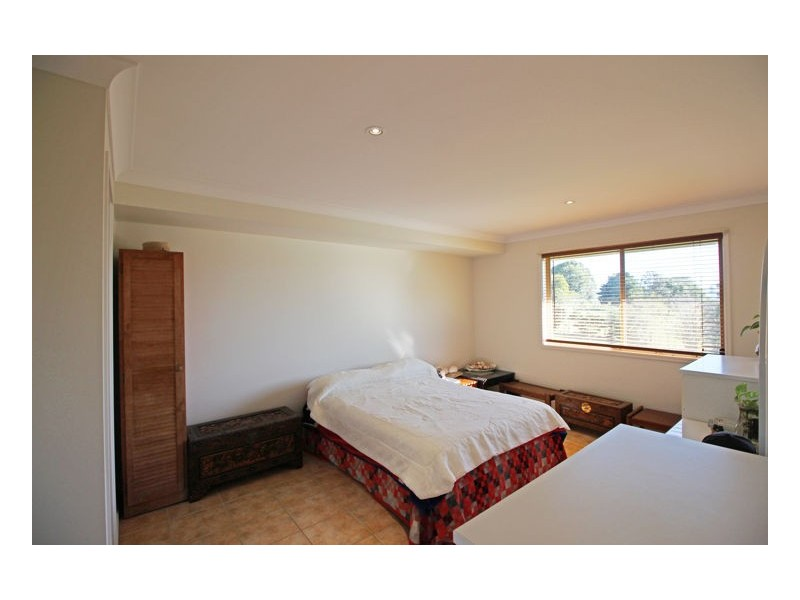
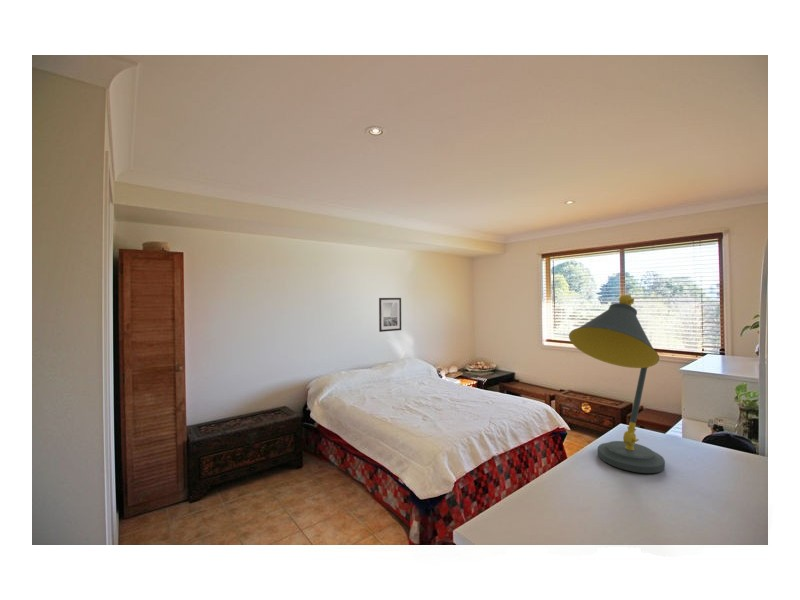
+ desk lamp (624, 366)
+ wall art (390, 314)
